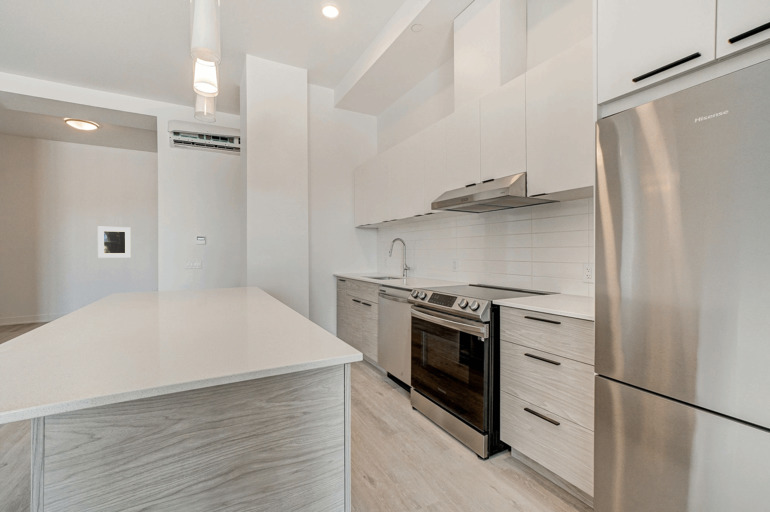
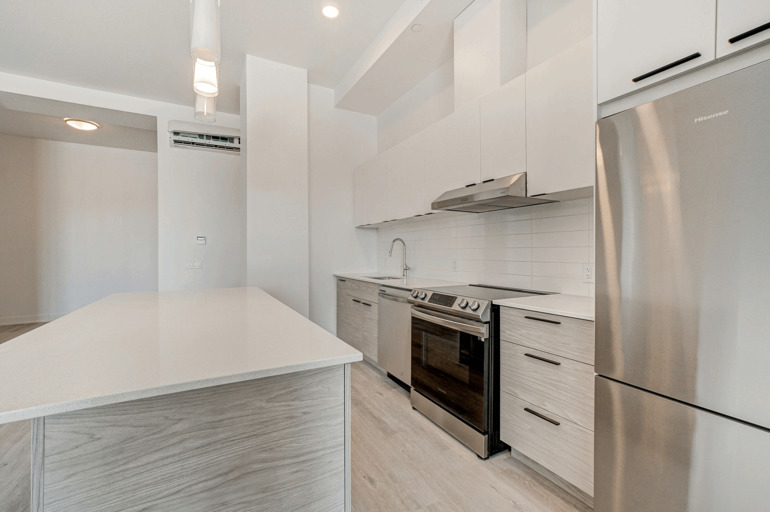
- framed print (114, 242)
